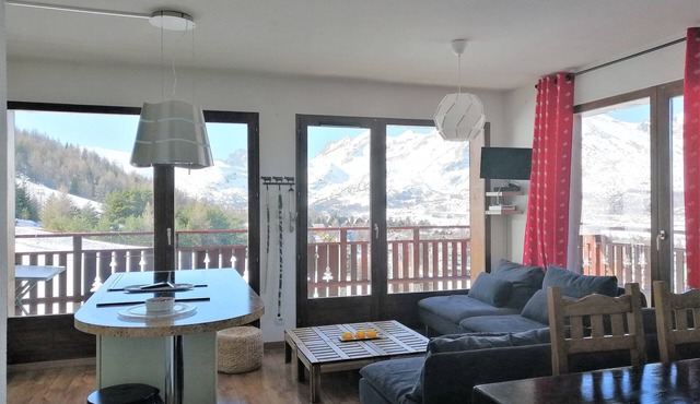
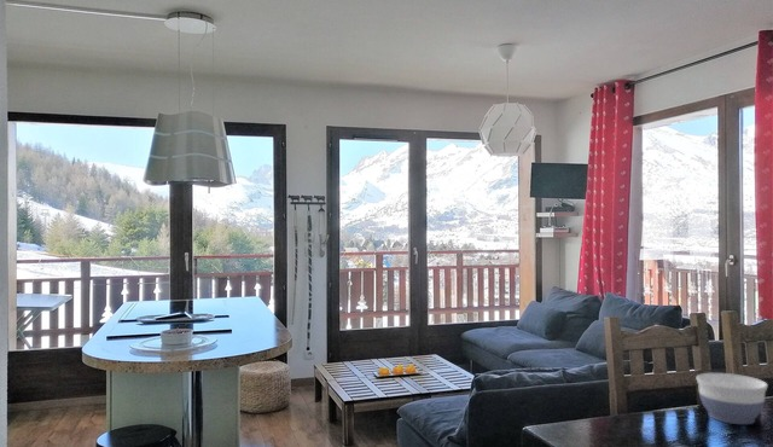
+ bowl (731, 399)
